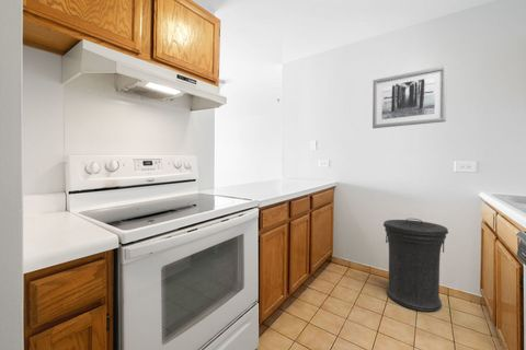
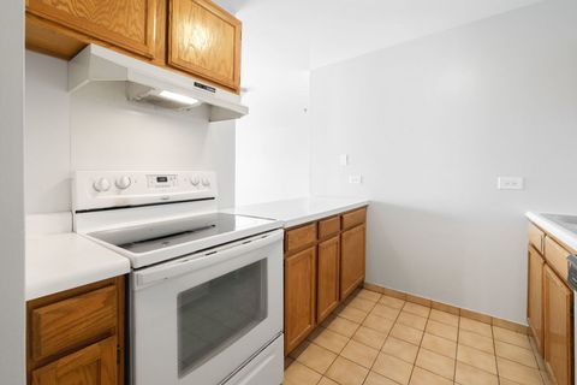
- wall art (407, 98)
- trash can (413, 258)
